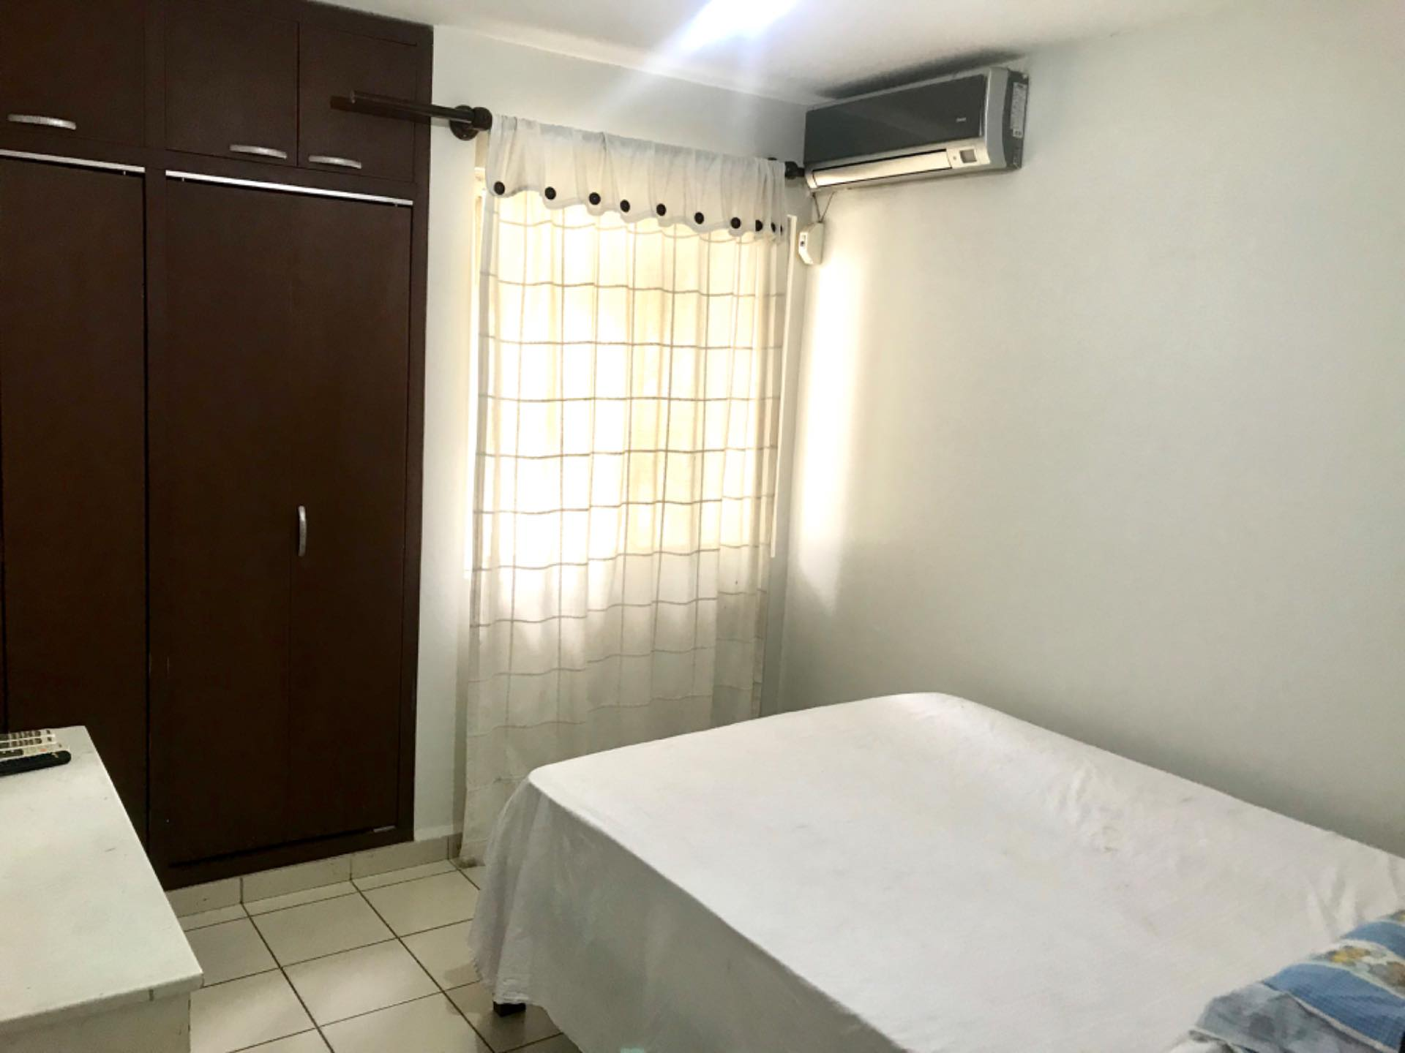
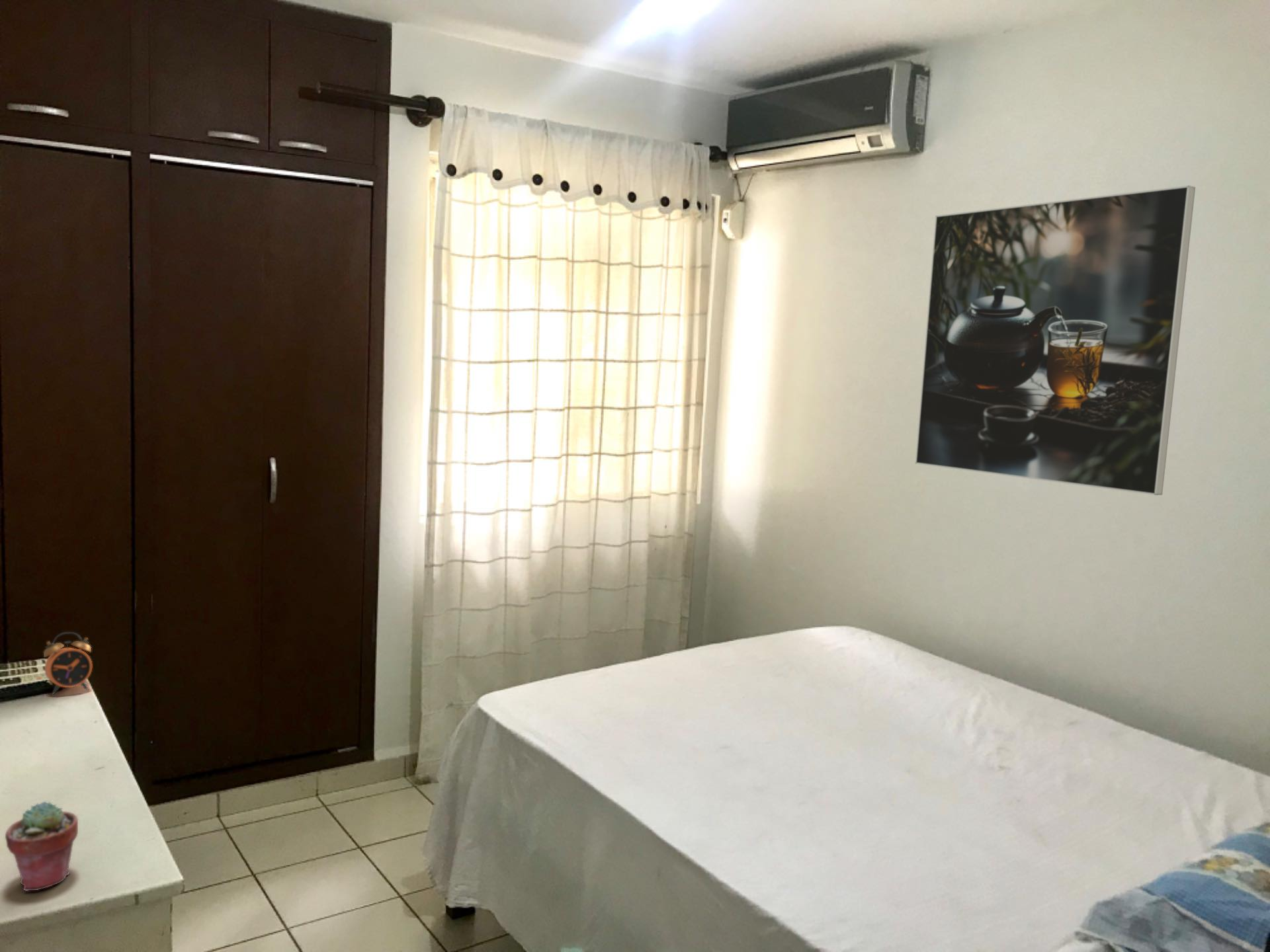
+ alarm clock (68, 661)
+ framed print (1038, 342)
+ potted succulent (43, 841)
